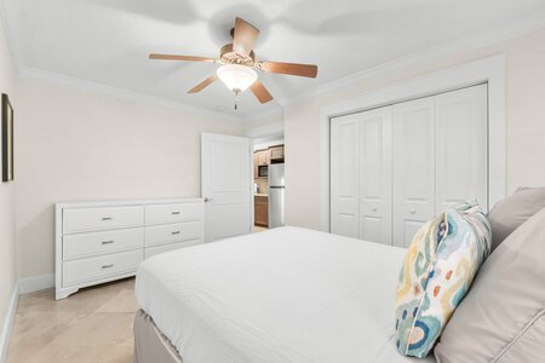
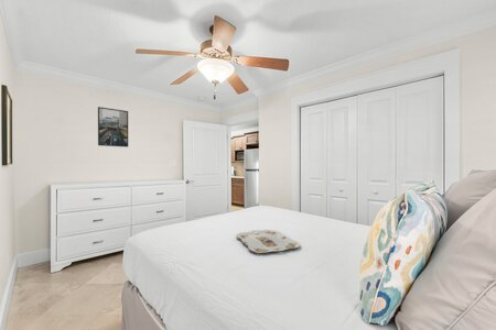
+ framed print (114, 128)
+ serving tray (266, 240)
